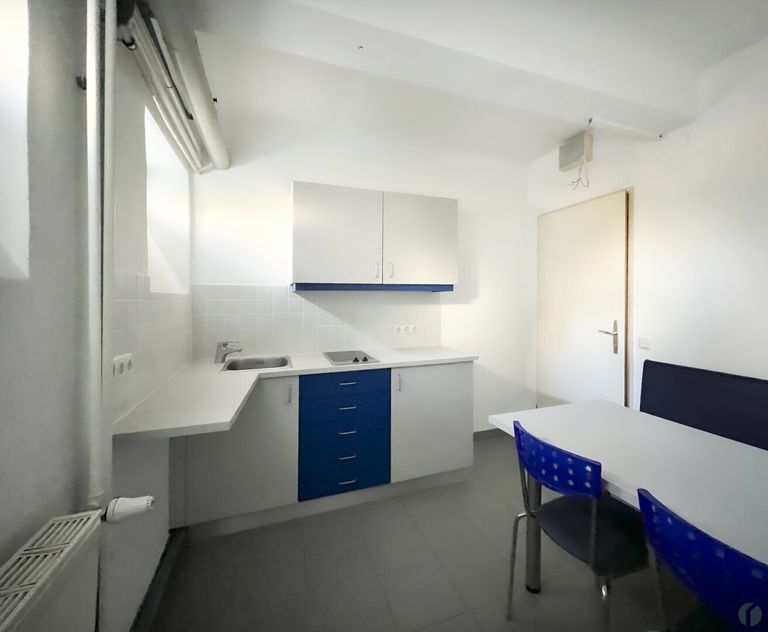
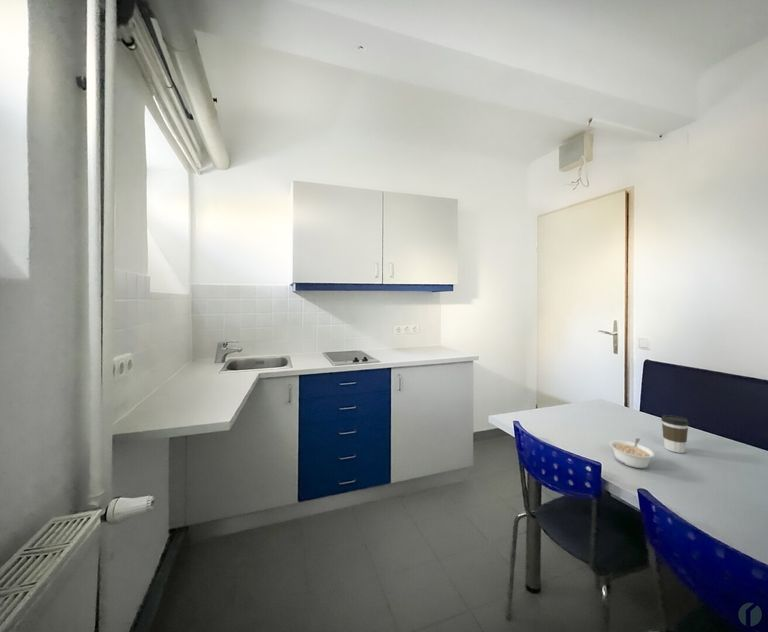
+ coffee cup (674, 433)
+ legume (630, 452)
